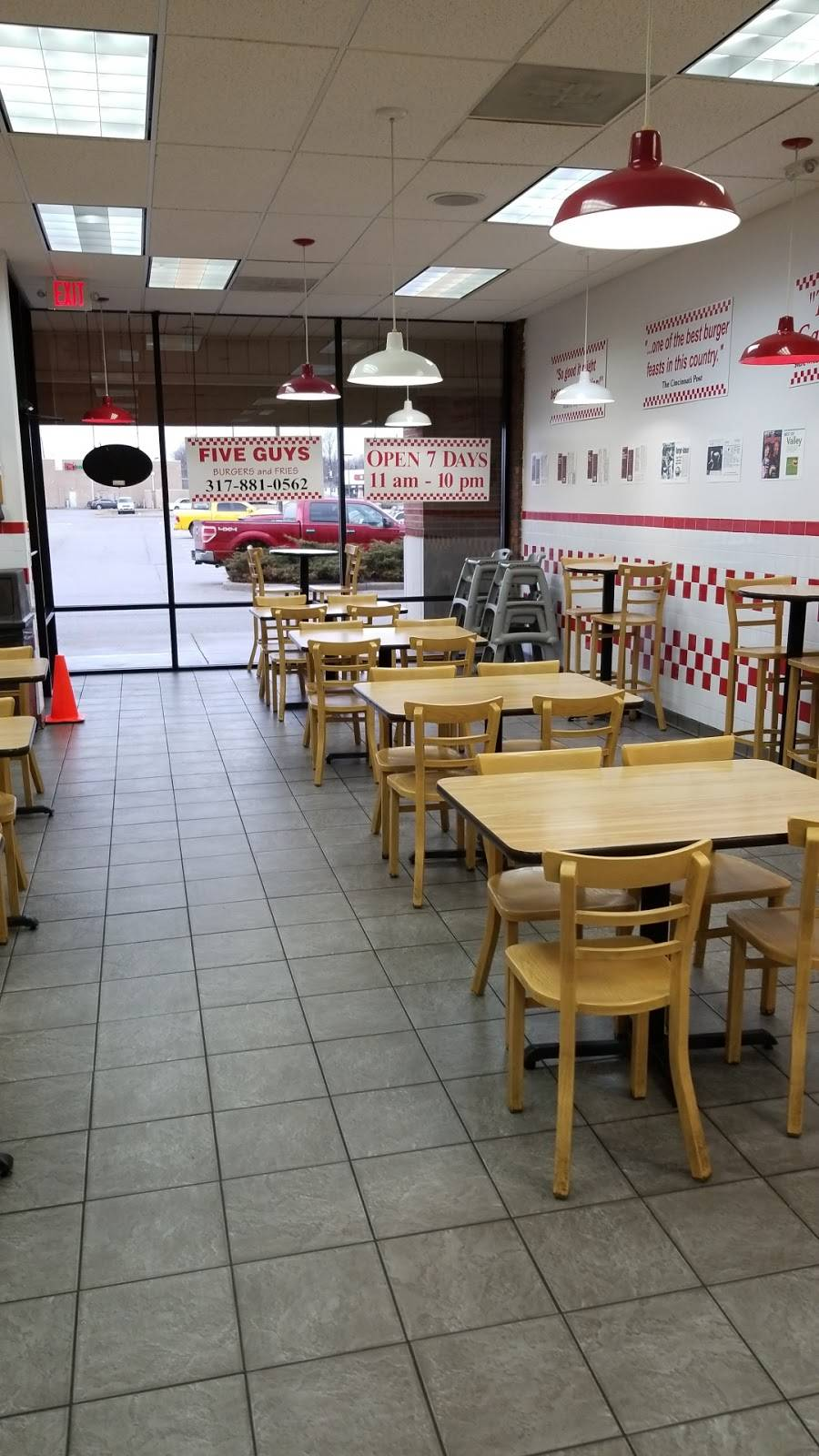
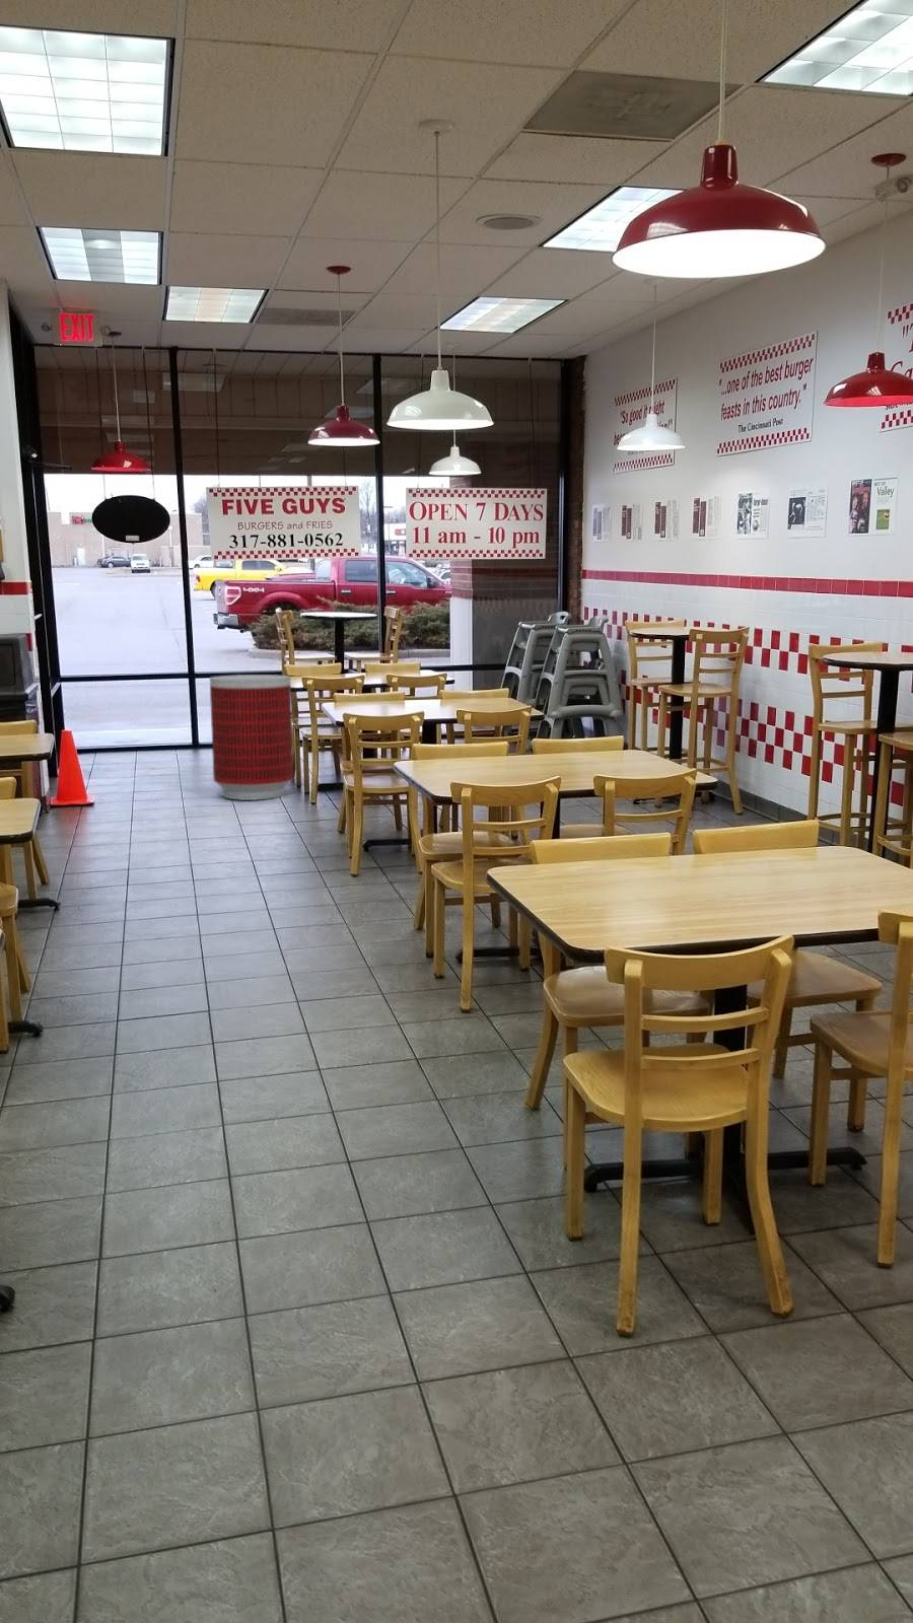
+ trash can (252, 737)
